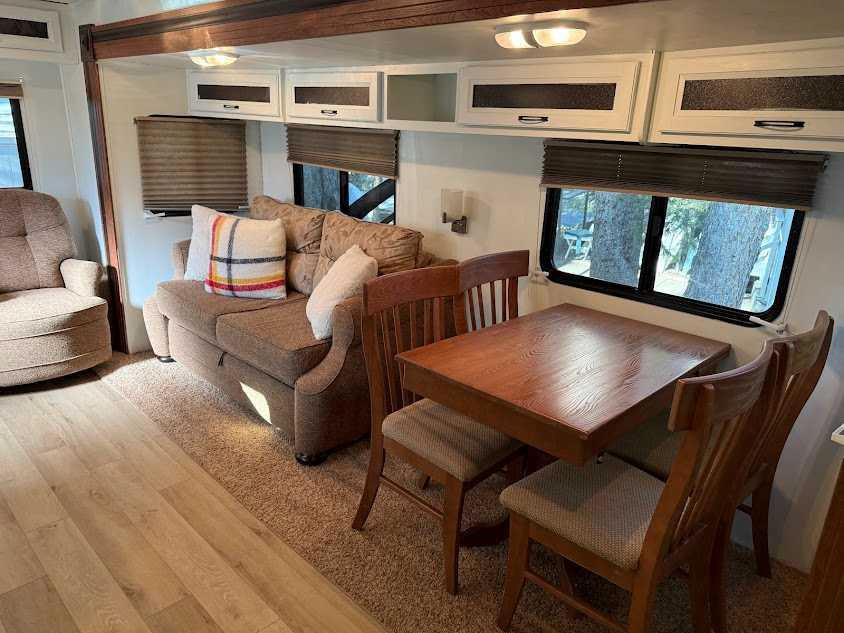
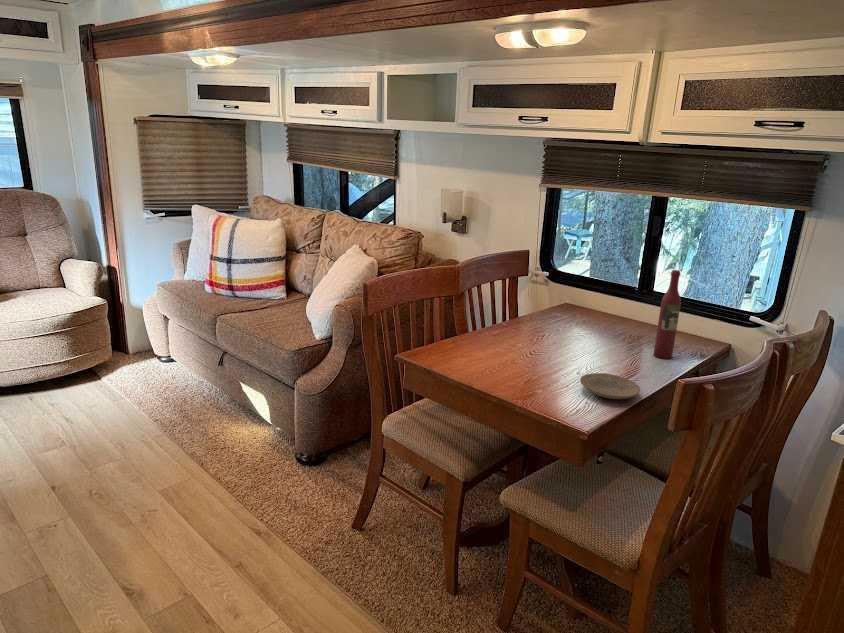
+ wine bottle (669, 314)
+ plate (609, 388)
